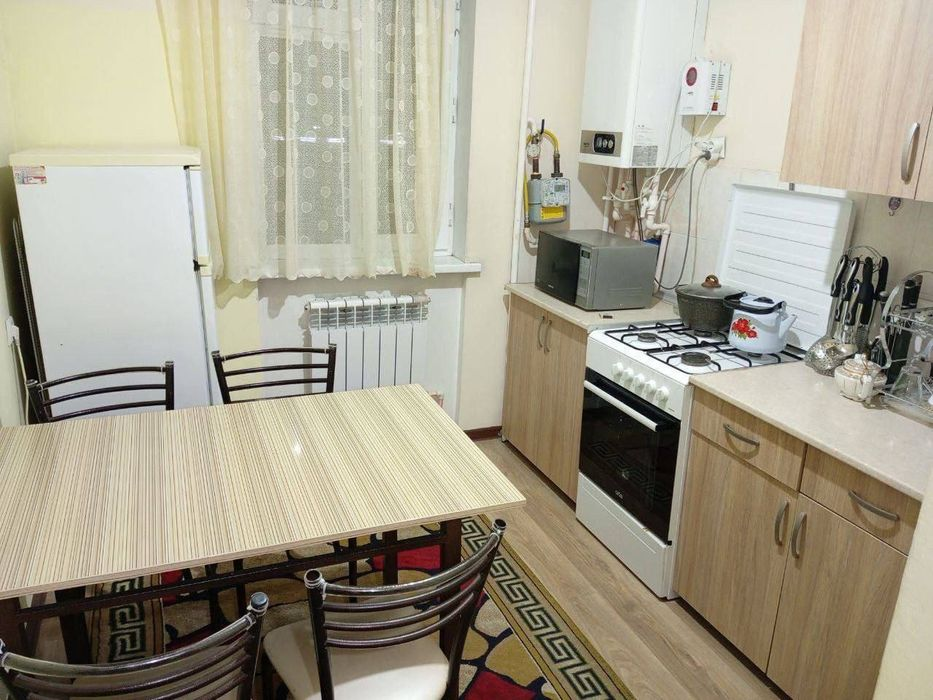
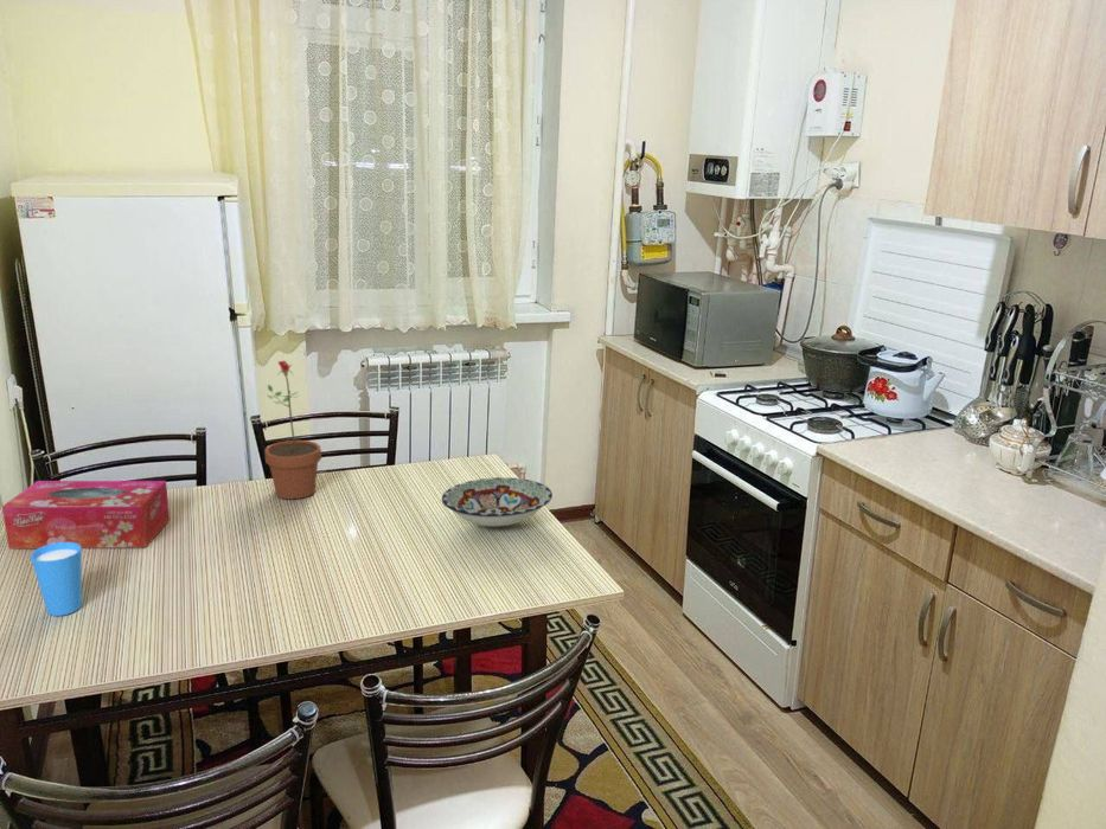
+ tissue box (90, 513)
+ cup (59, 579)
+ potted flower (292, 429)
+ bowl (497, 509)
